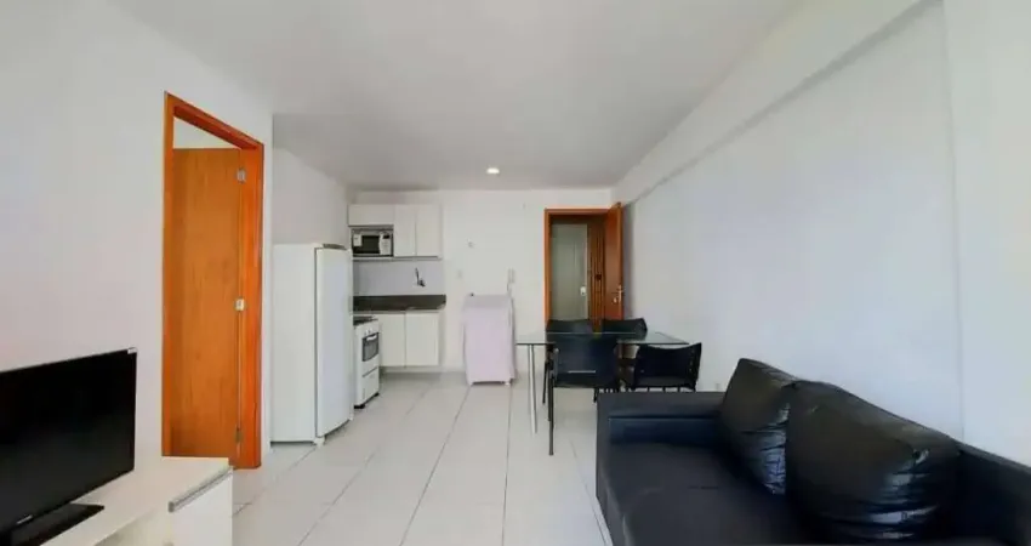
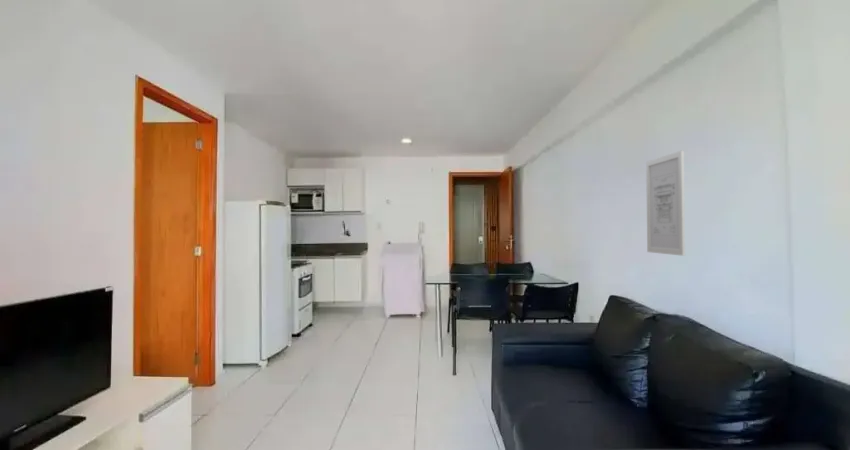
+ wall art (664, 205)
